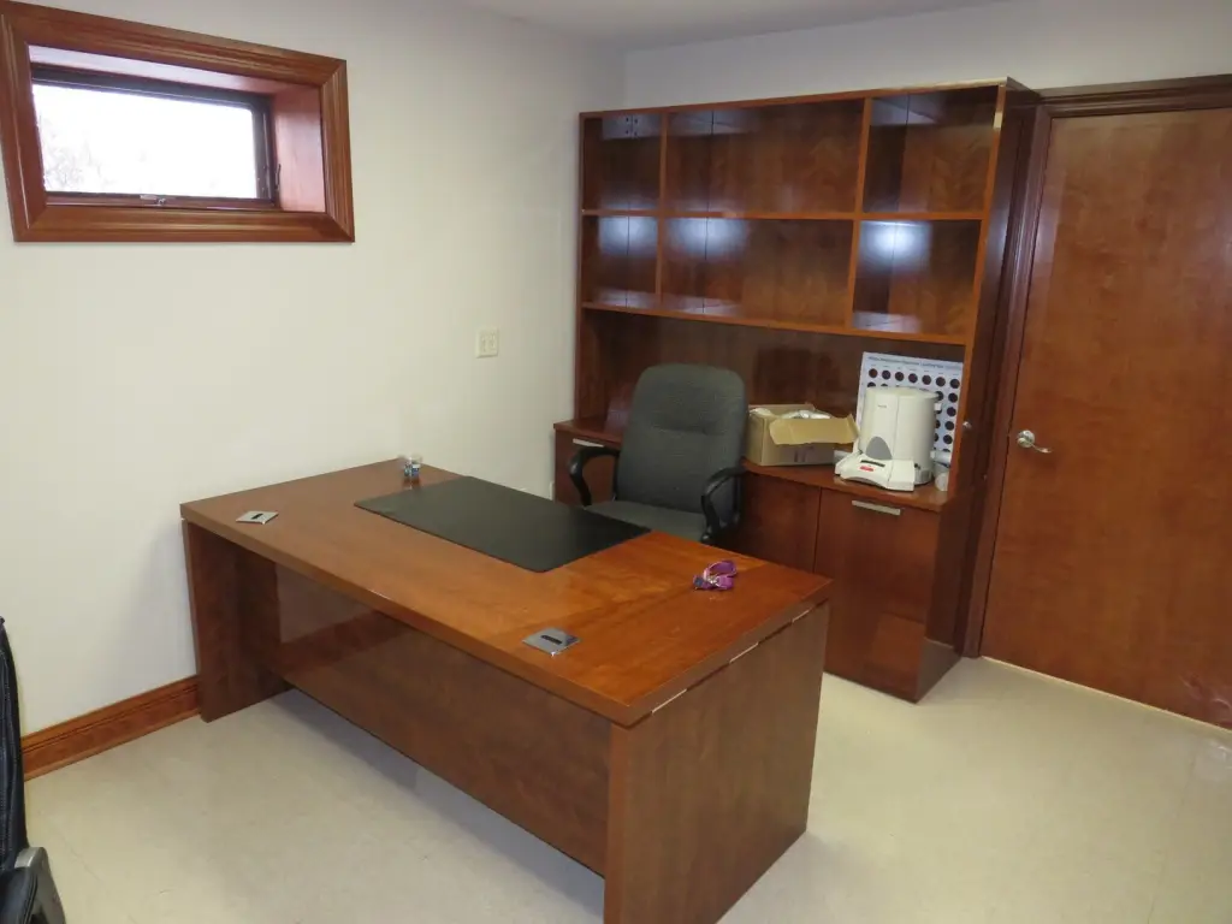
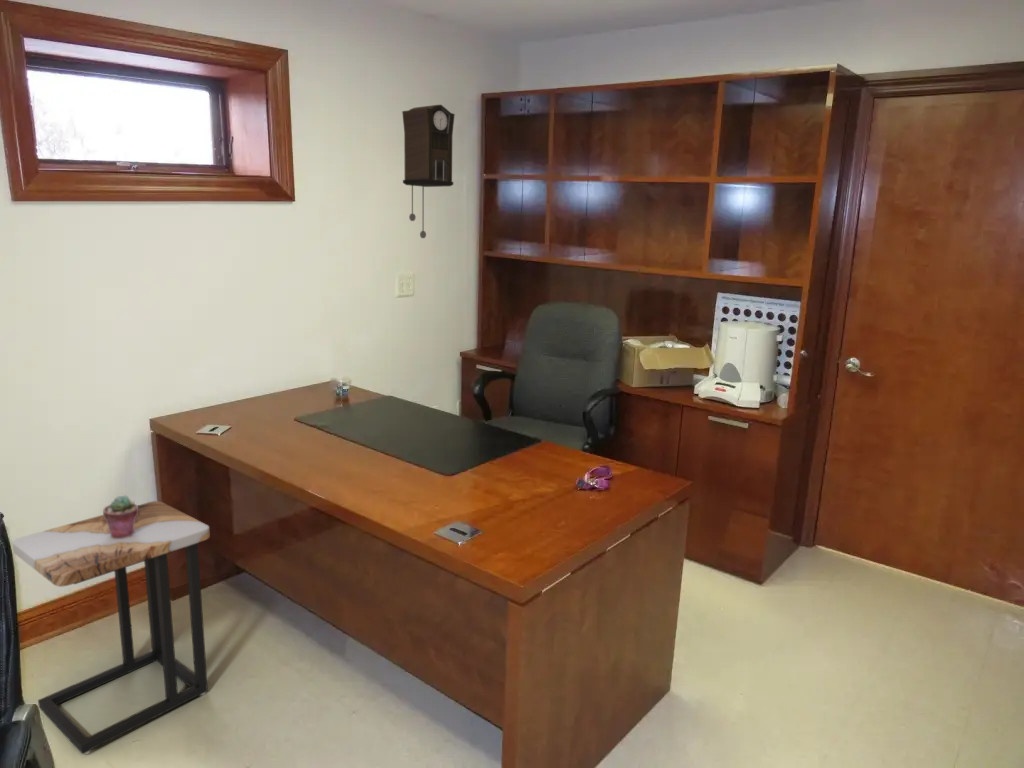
+ pendulum clock (428, 173)
+ potted succulent (121, 515)
+ side table (121, 618)
